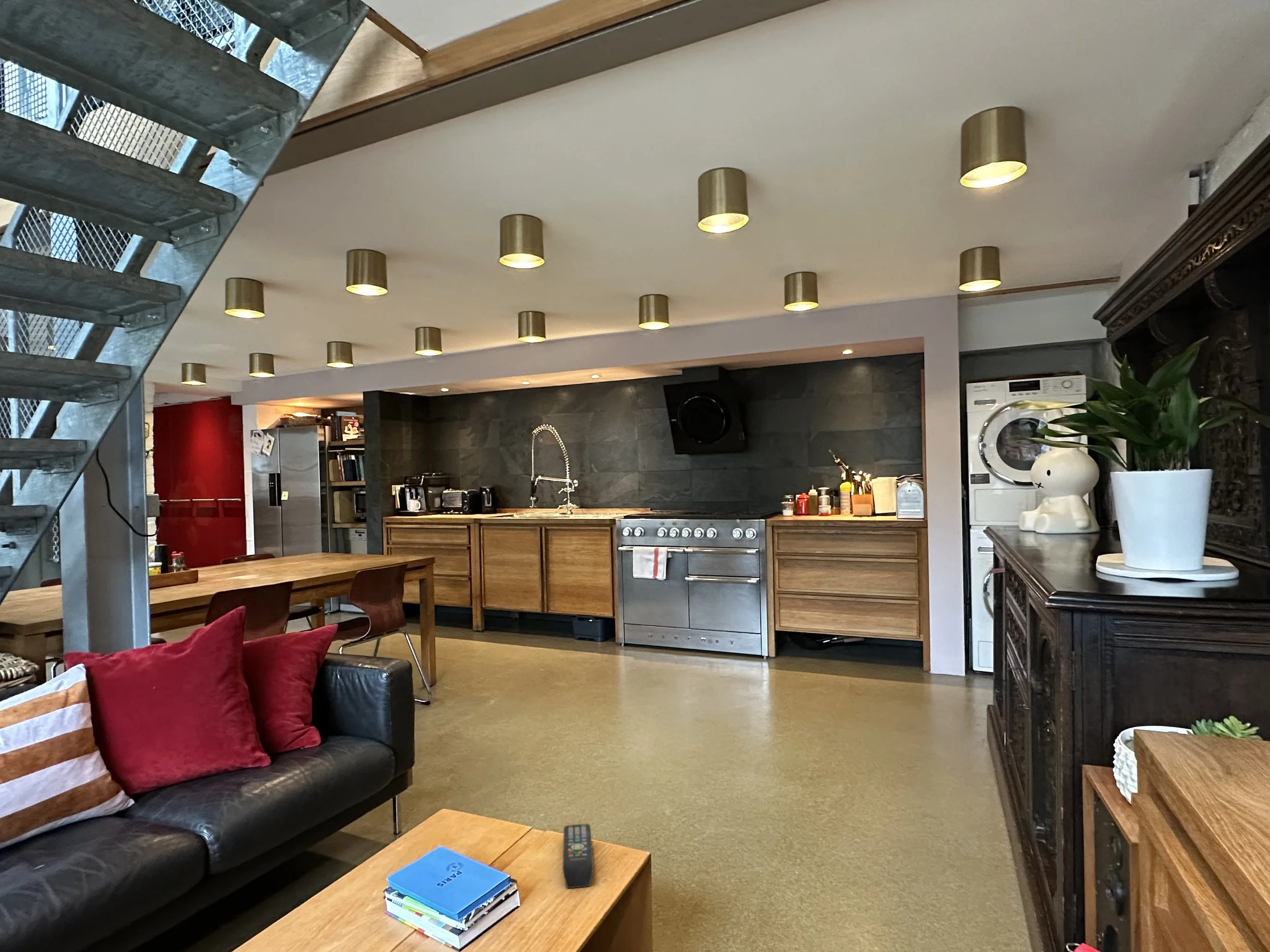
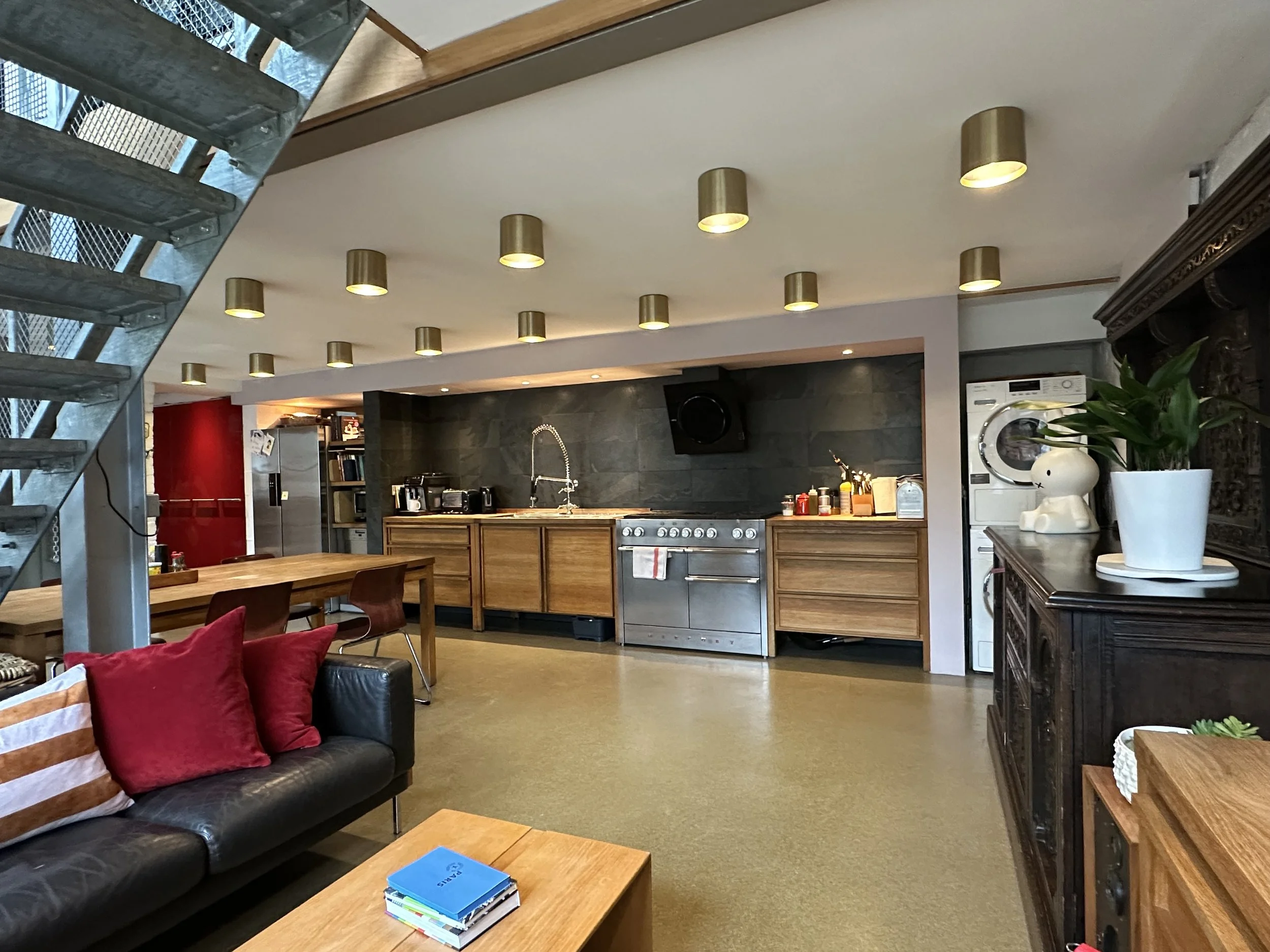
- remote control (578, 850)
